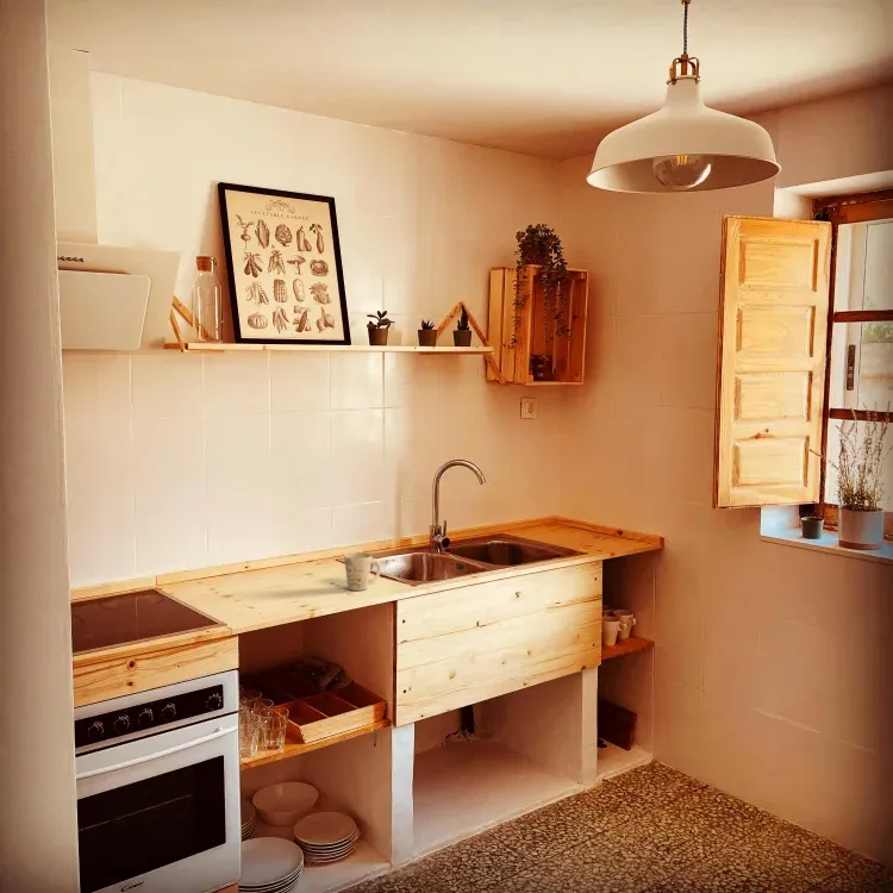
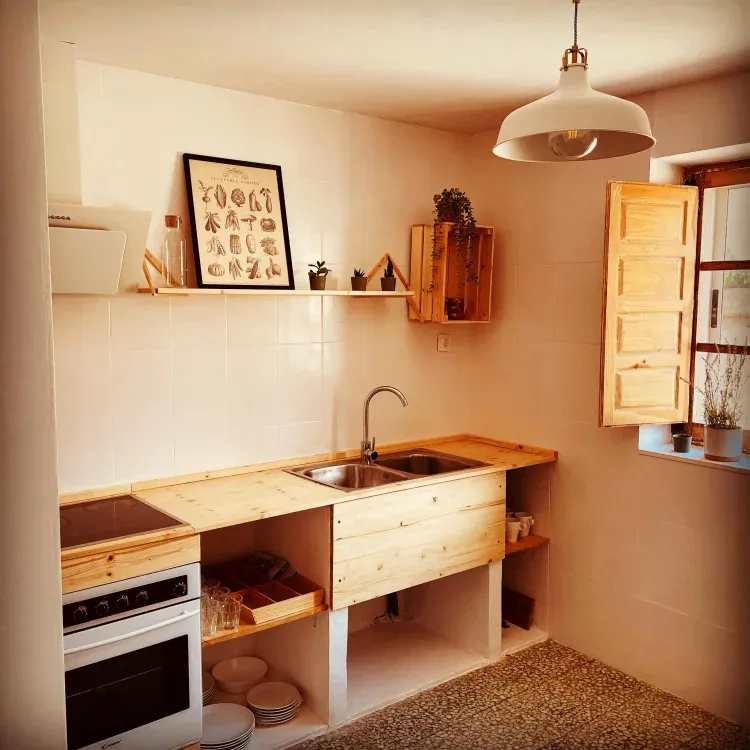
- mug (363, 570)
